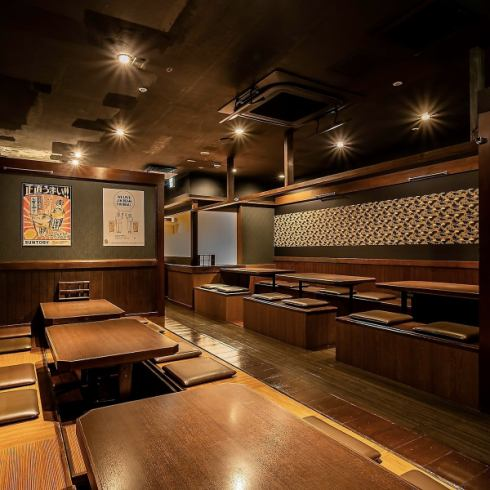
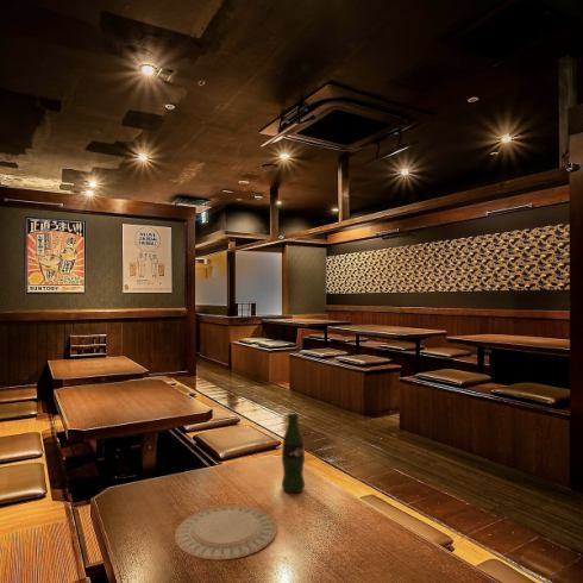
+ chinaware (226, 527)
+ beer bottle (293, 450)
